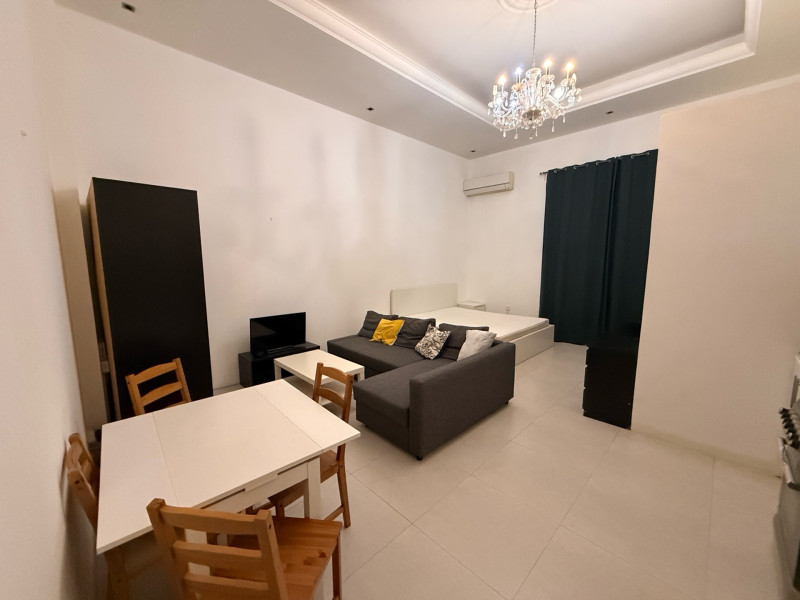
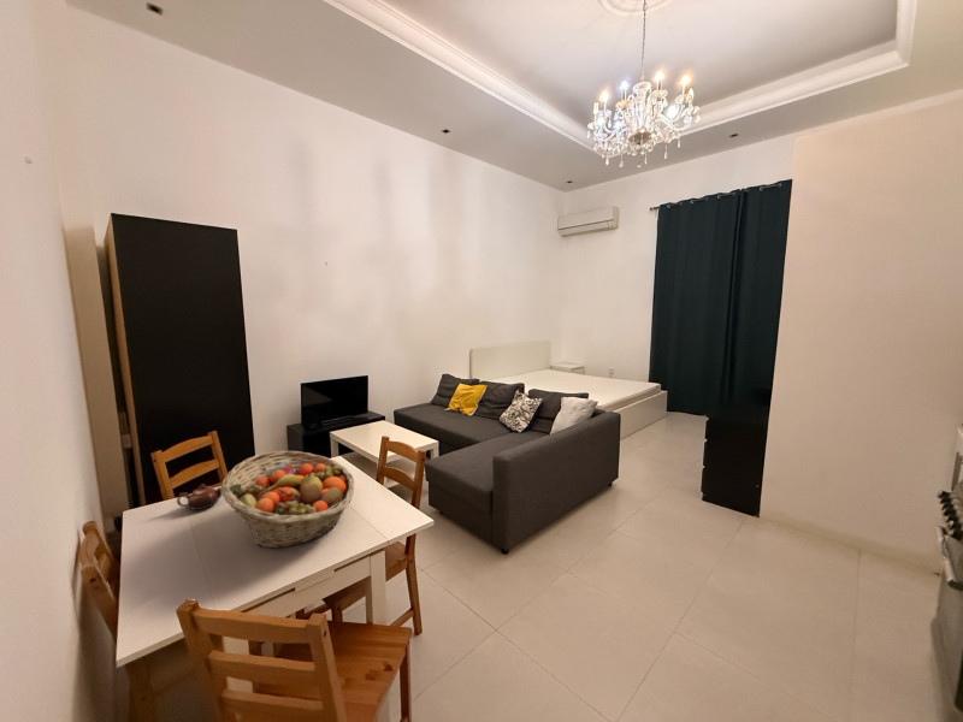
+ teapot (201, 495)
+ fruit basket (294, 491)
